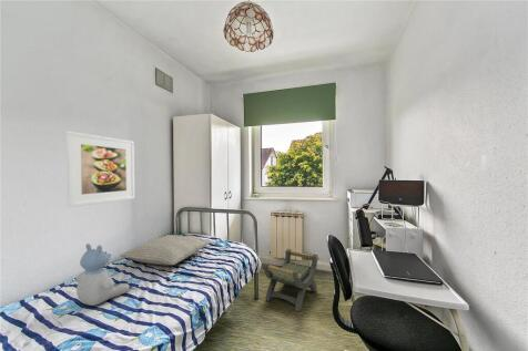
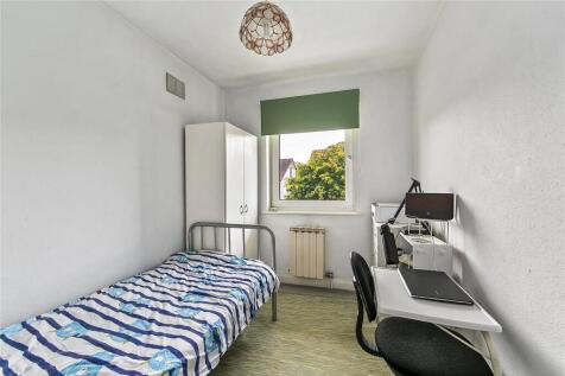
- stool (292, 276)
- stuffed bear (103, 269)
- pillow (169, 248)
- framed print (104, 169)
